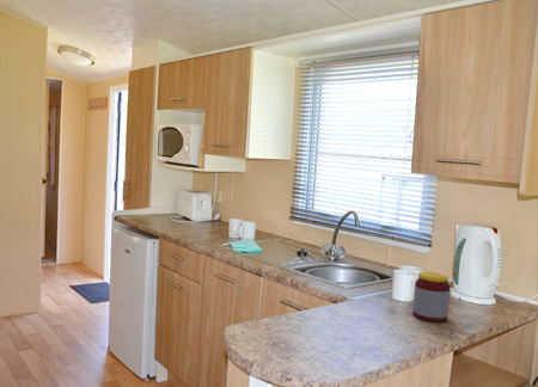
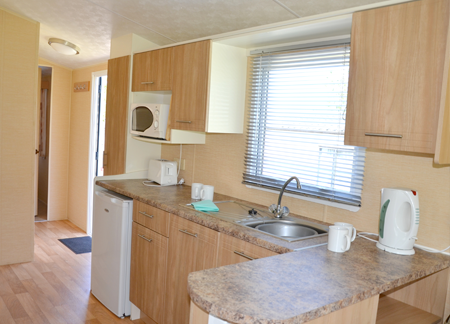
- jar (430, 295)
